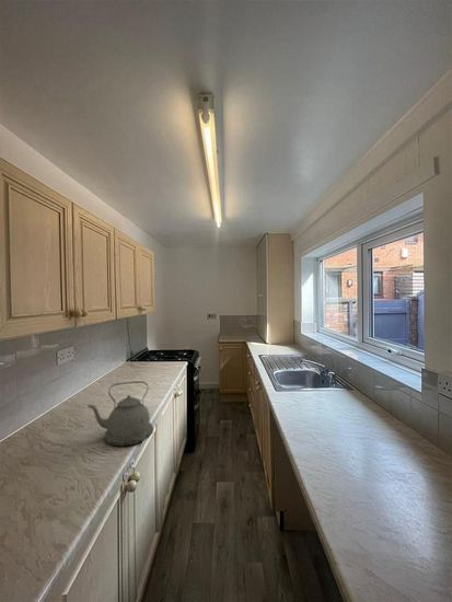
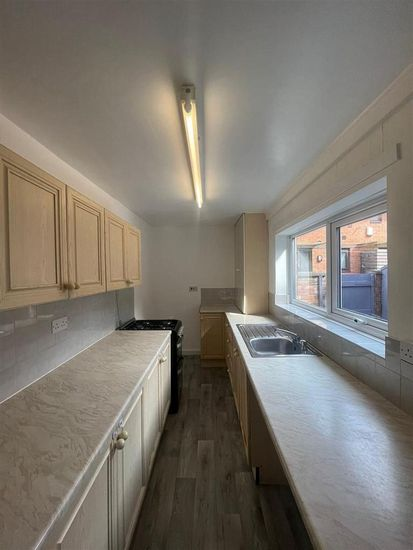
- kettle (125, 409)
